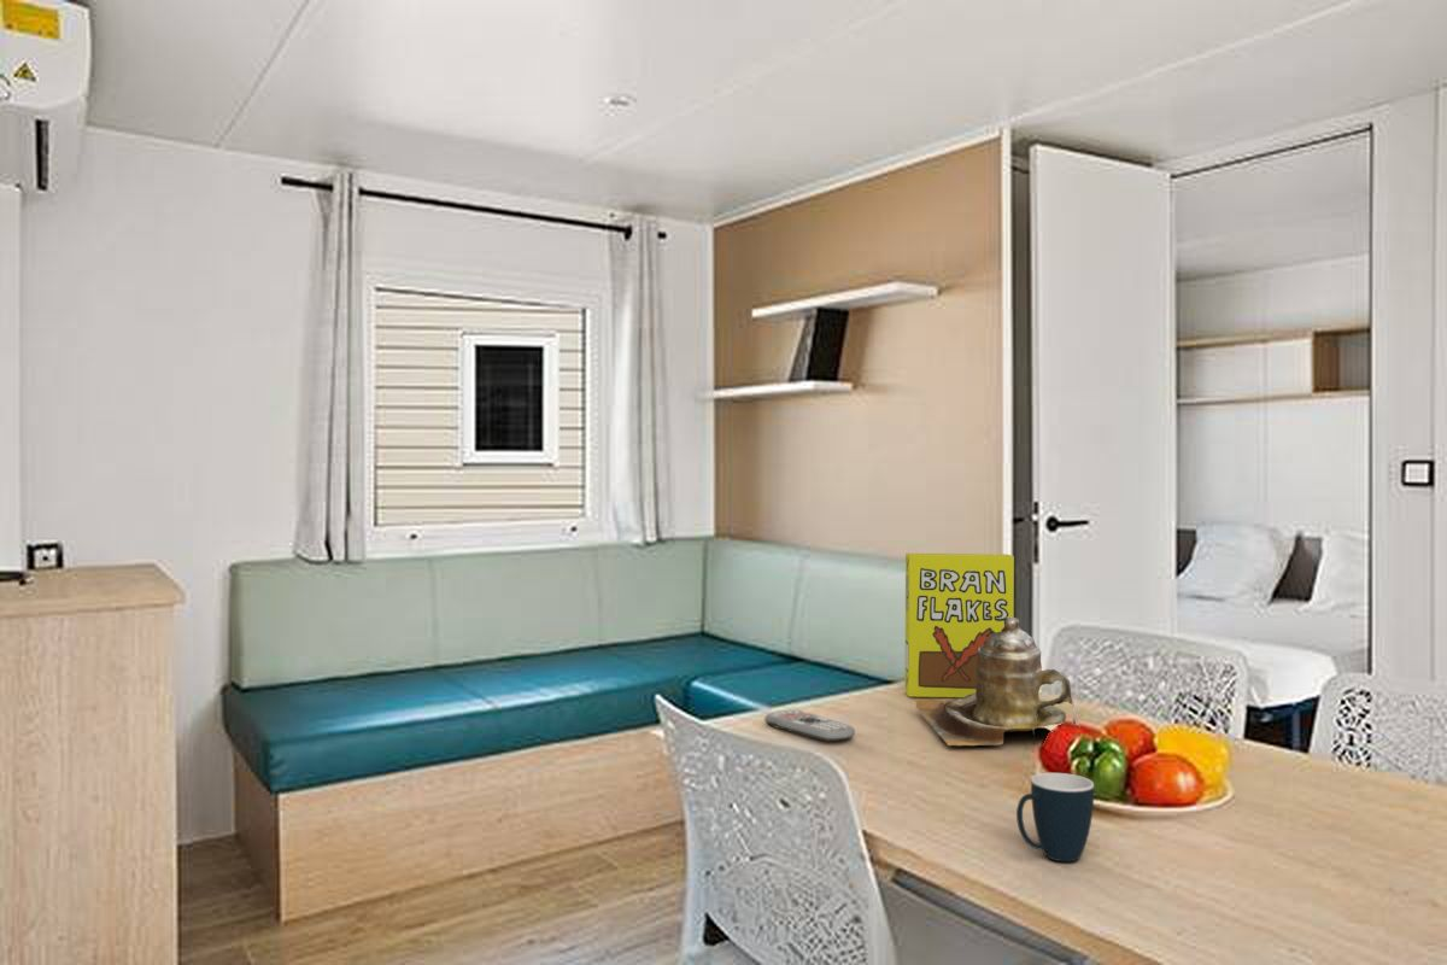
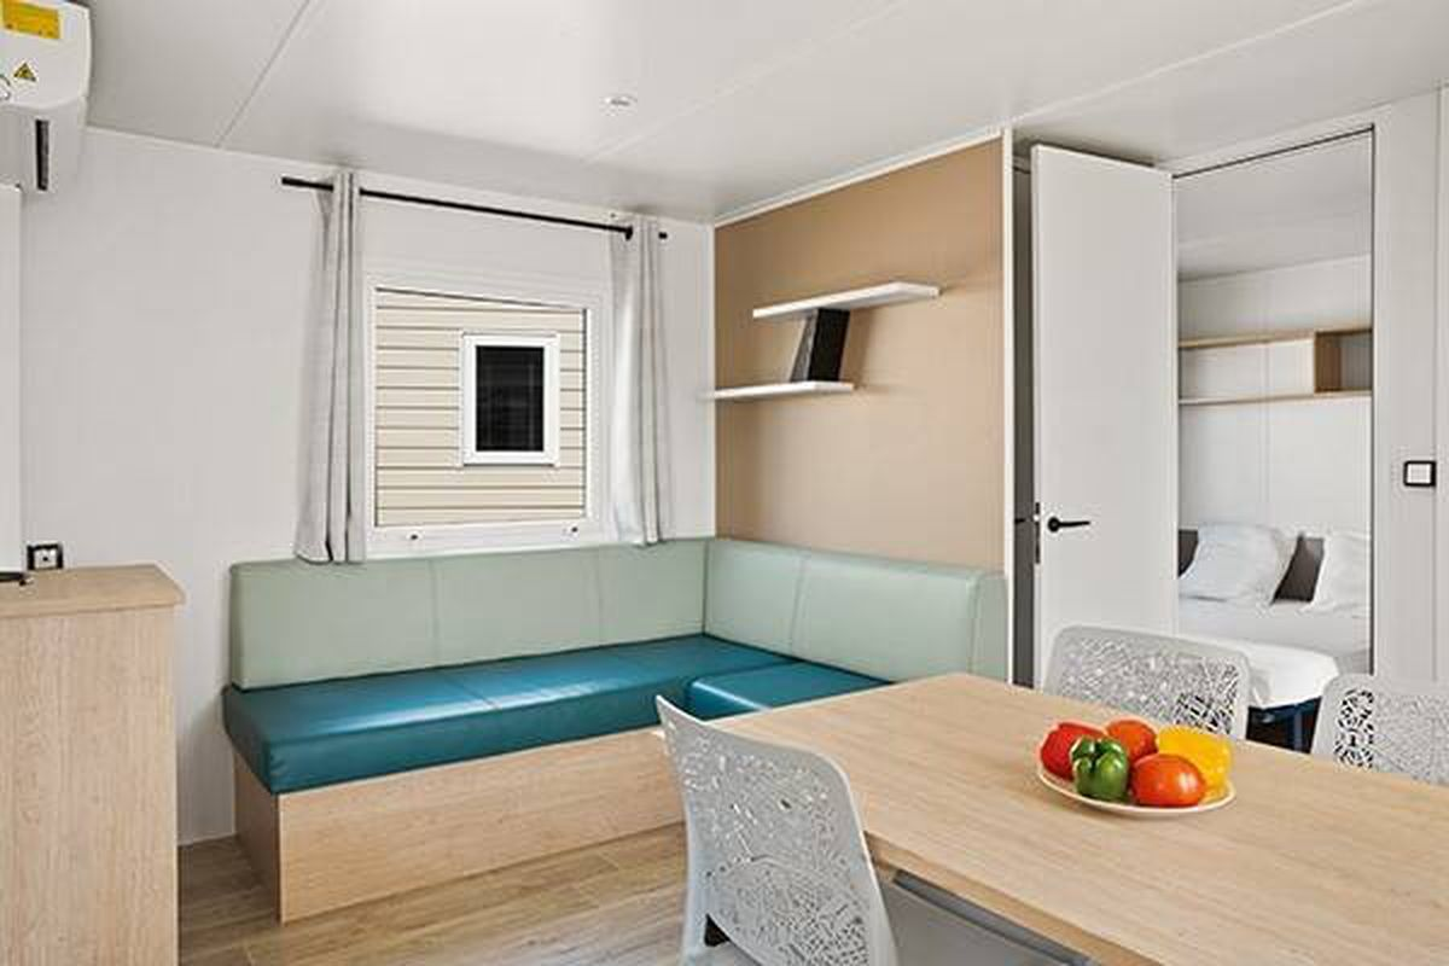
- cereal box (957, 624)
- mug (1051, 819)
- remote control (810, 725)
- teapot (995, 672)
